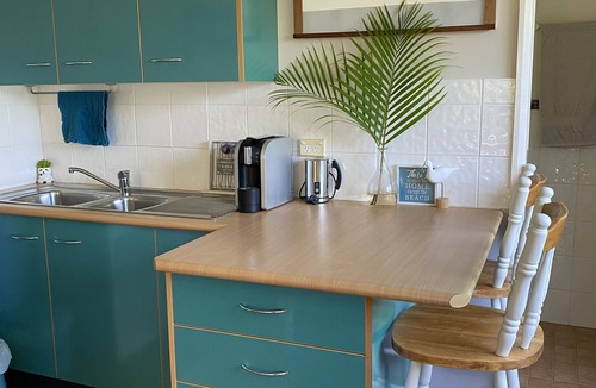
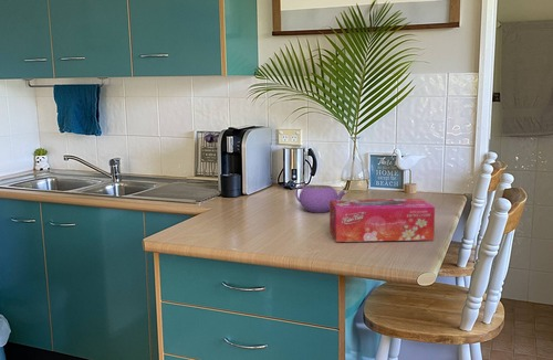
+ teapot (320, 199)
+ tissue box (379, 219)
